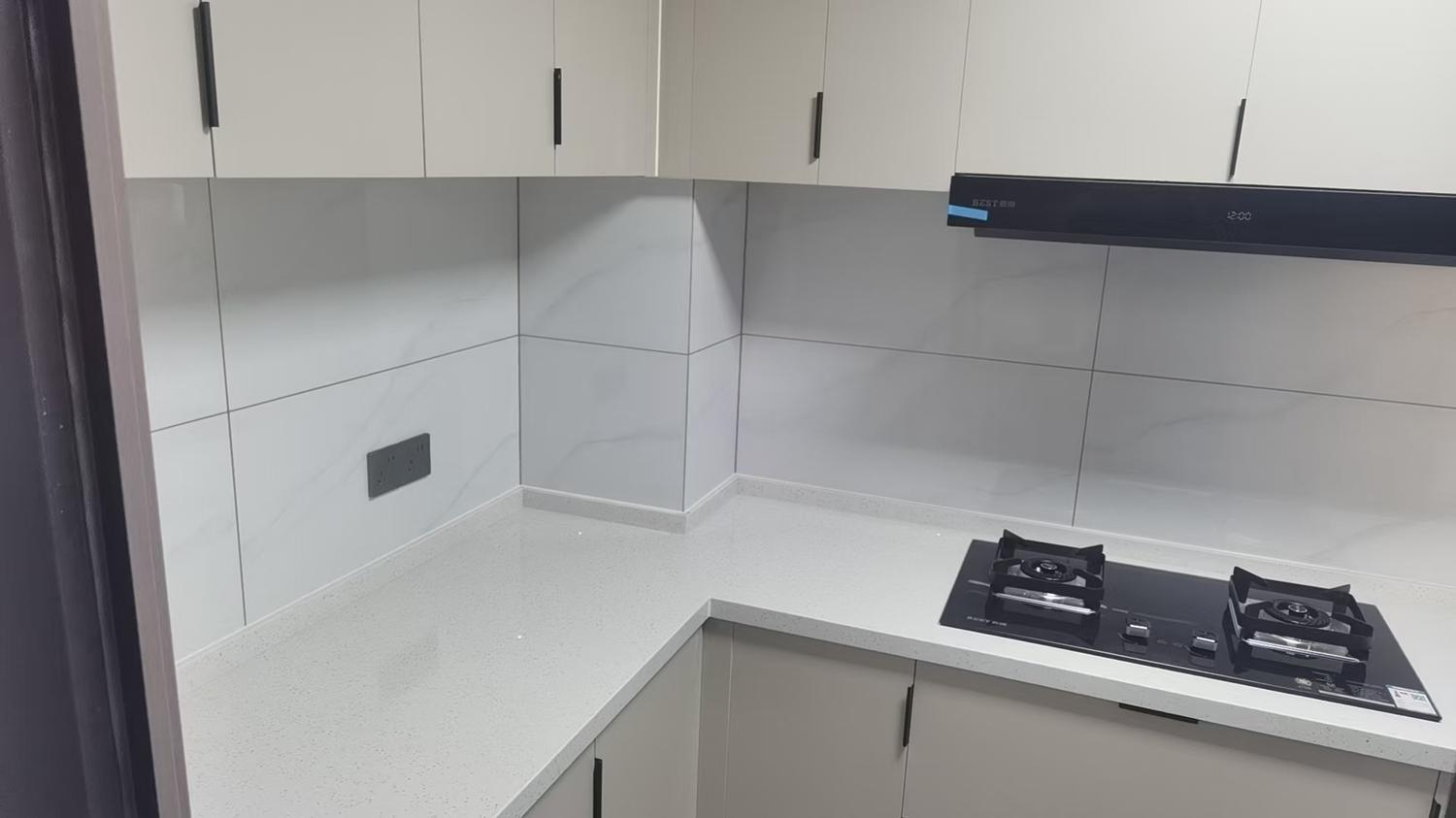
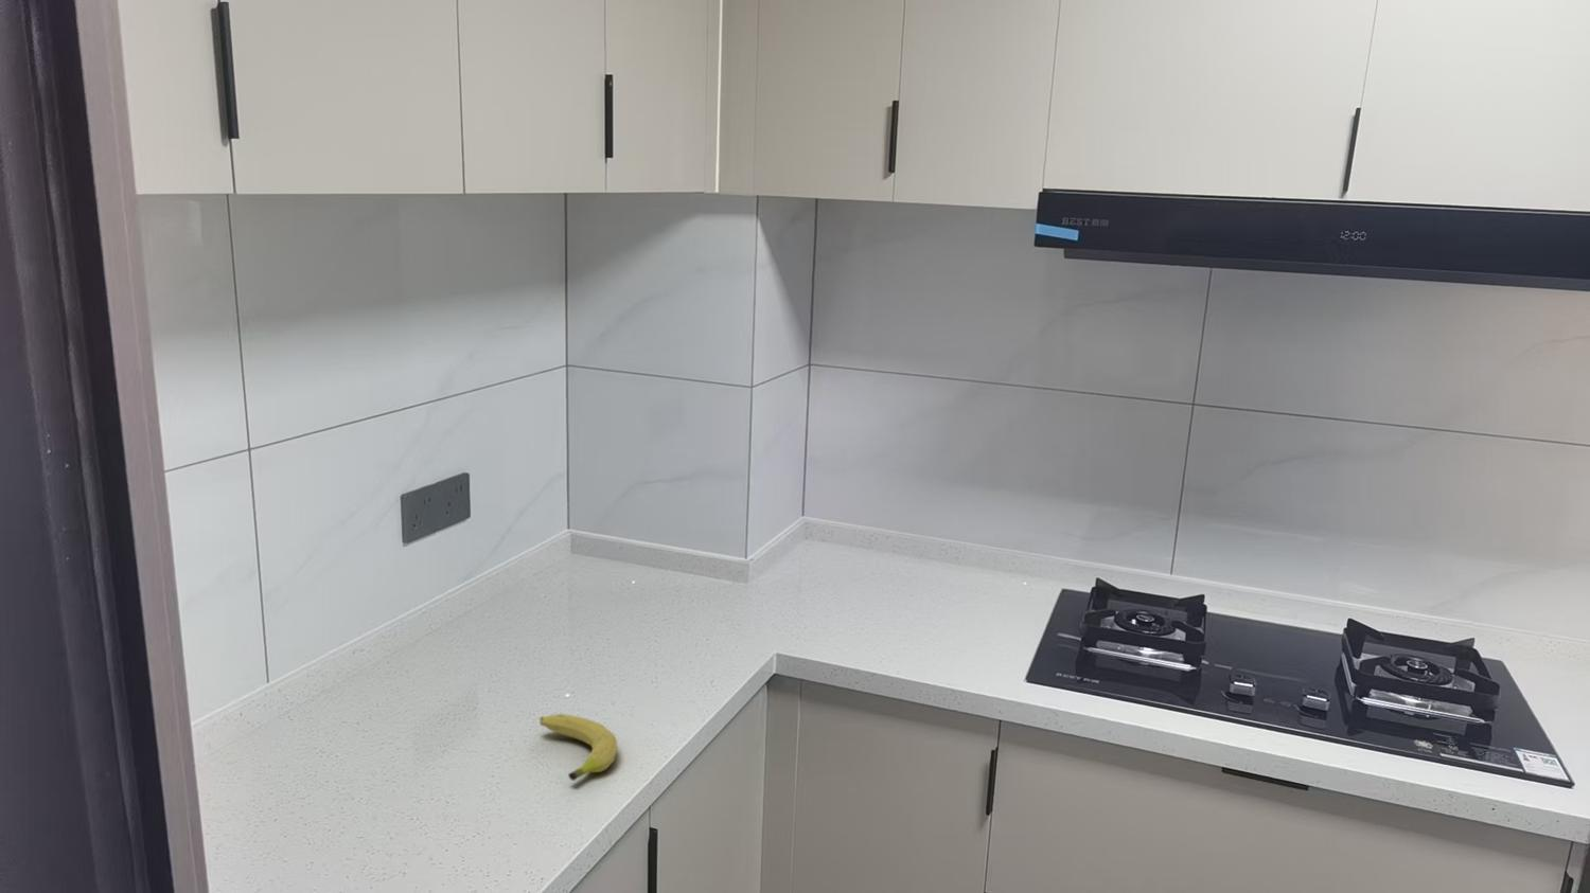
+ fruit (579, 739)
